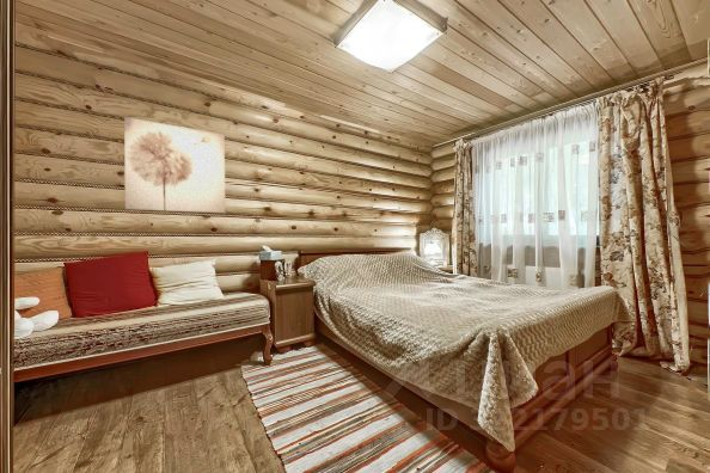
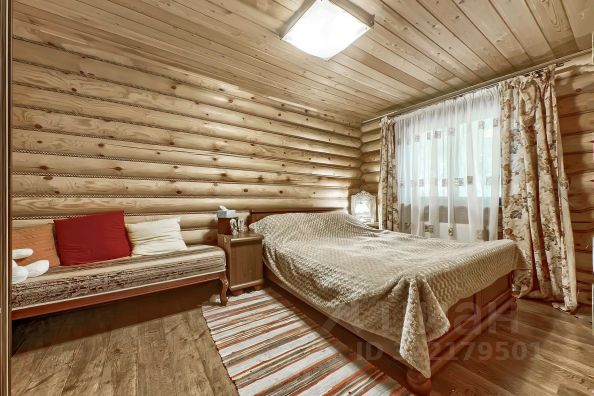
- wall art (178, 168)
